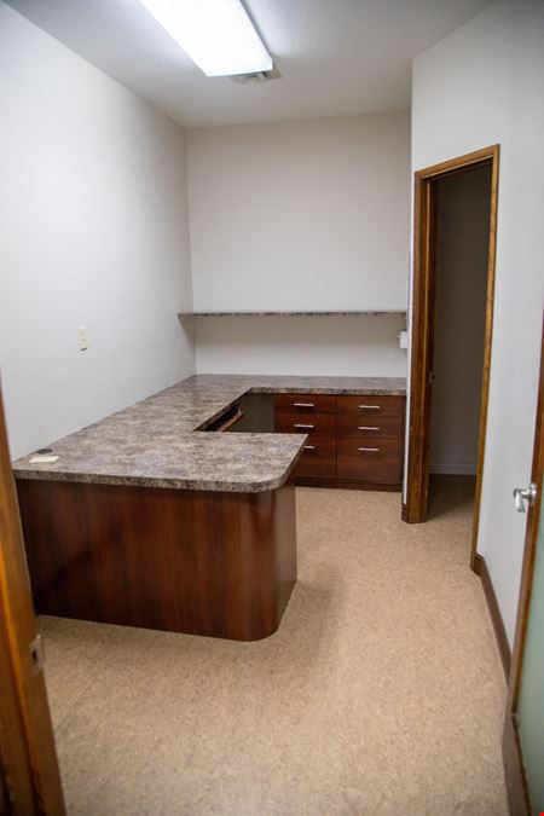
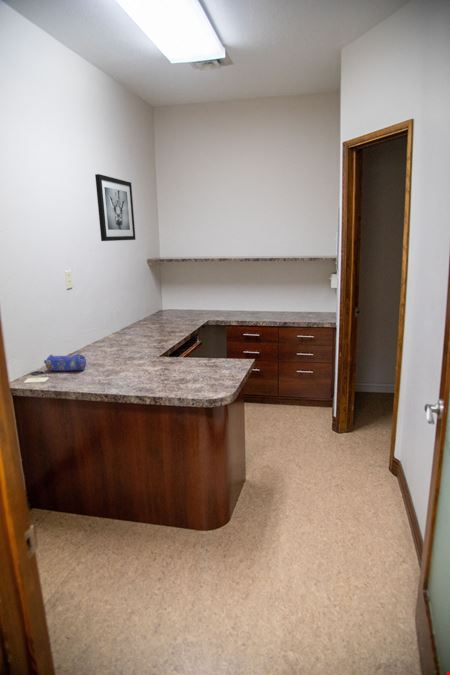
+ wall art (117, 210)
+ pencil case (65, 362)
